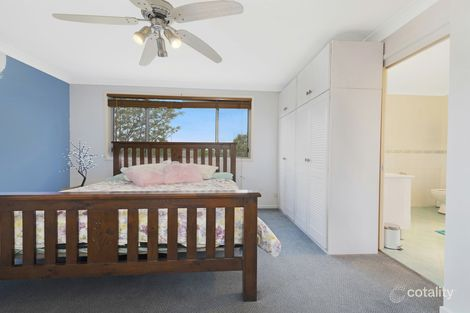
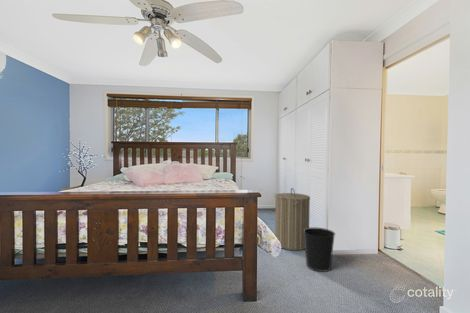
+ laundry hamper (292, 216)
+ wastebasket (318, 249)
